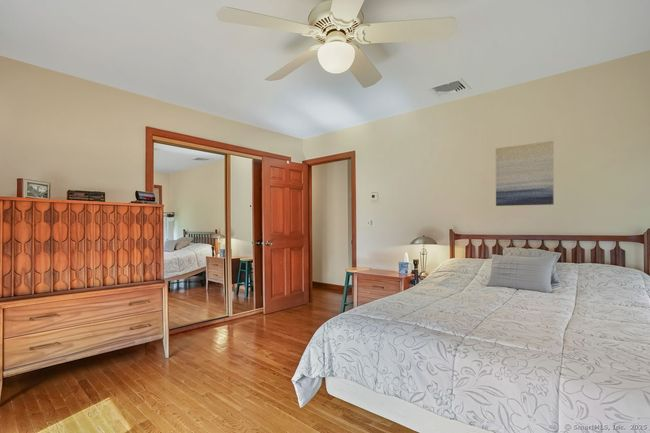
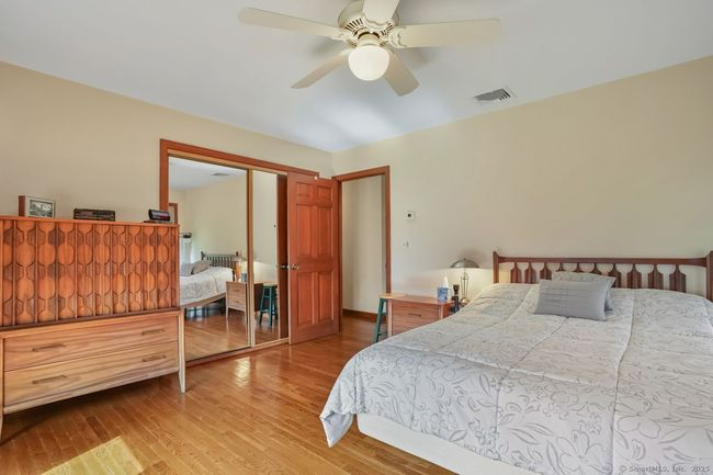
- wall art (523, 175)
